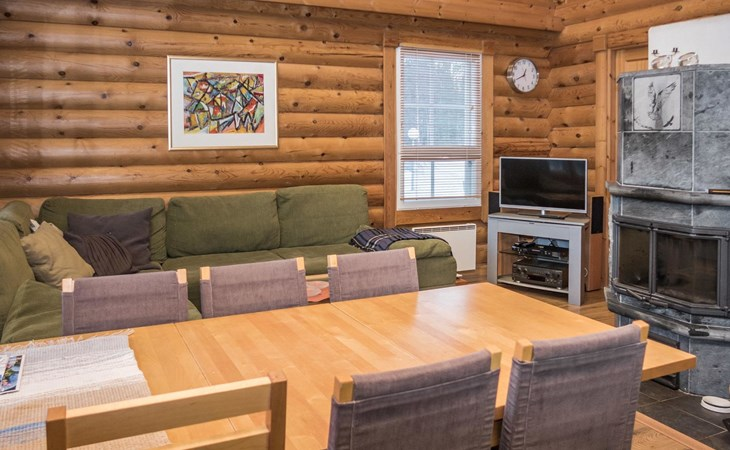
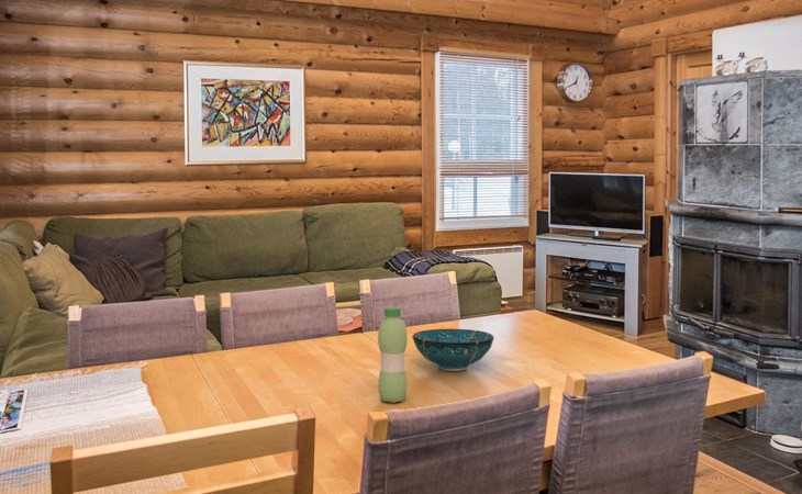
+ water bottle (392, 353)
+ decorative bowl (453, 351)
